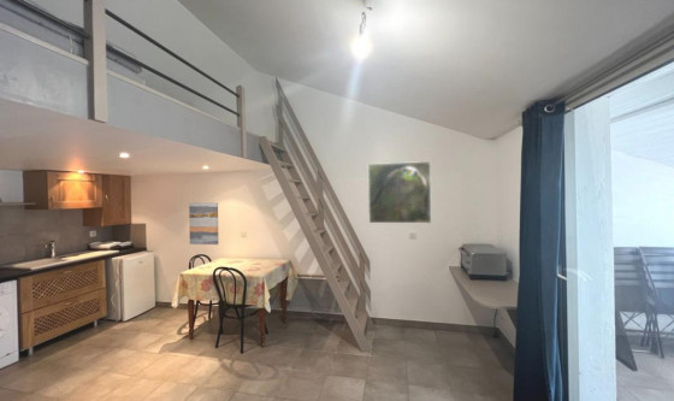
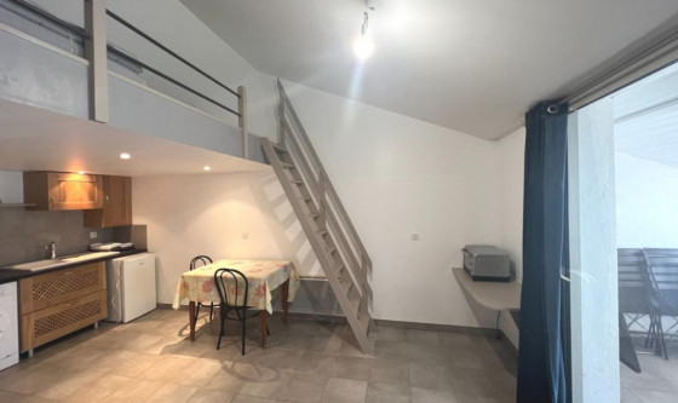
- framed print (398, 193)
- wall art (203, 223)
